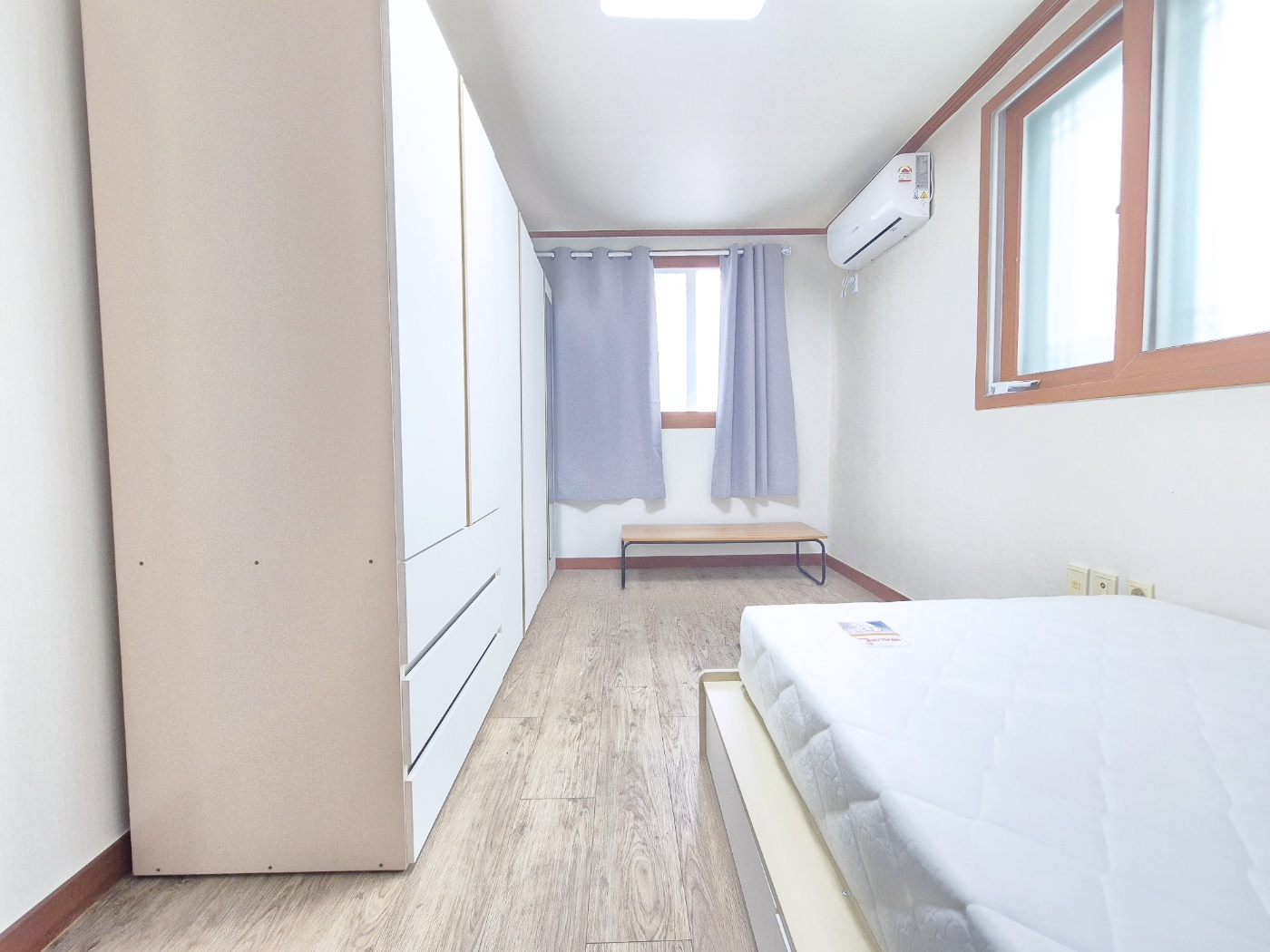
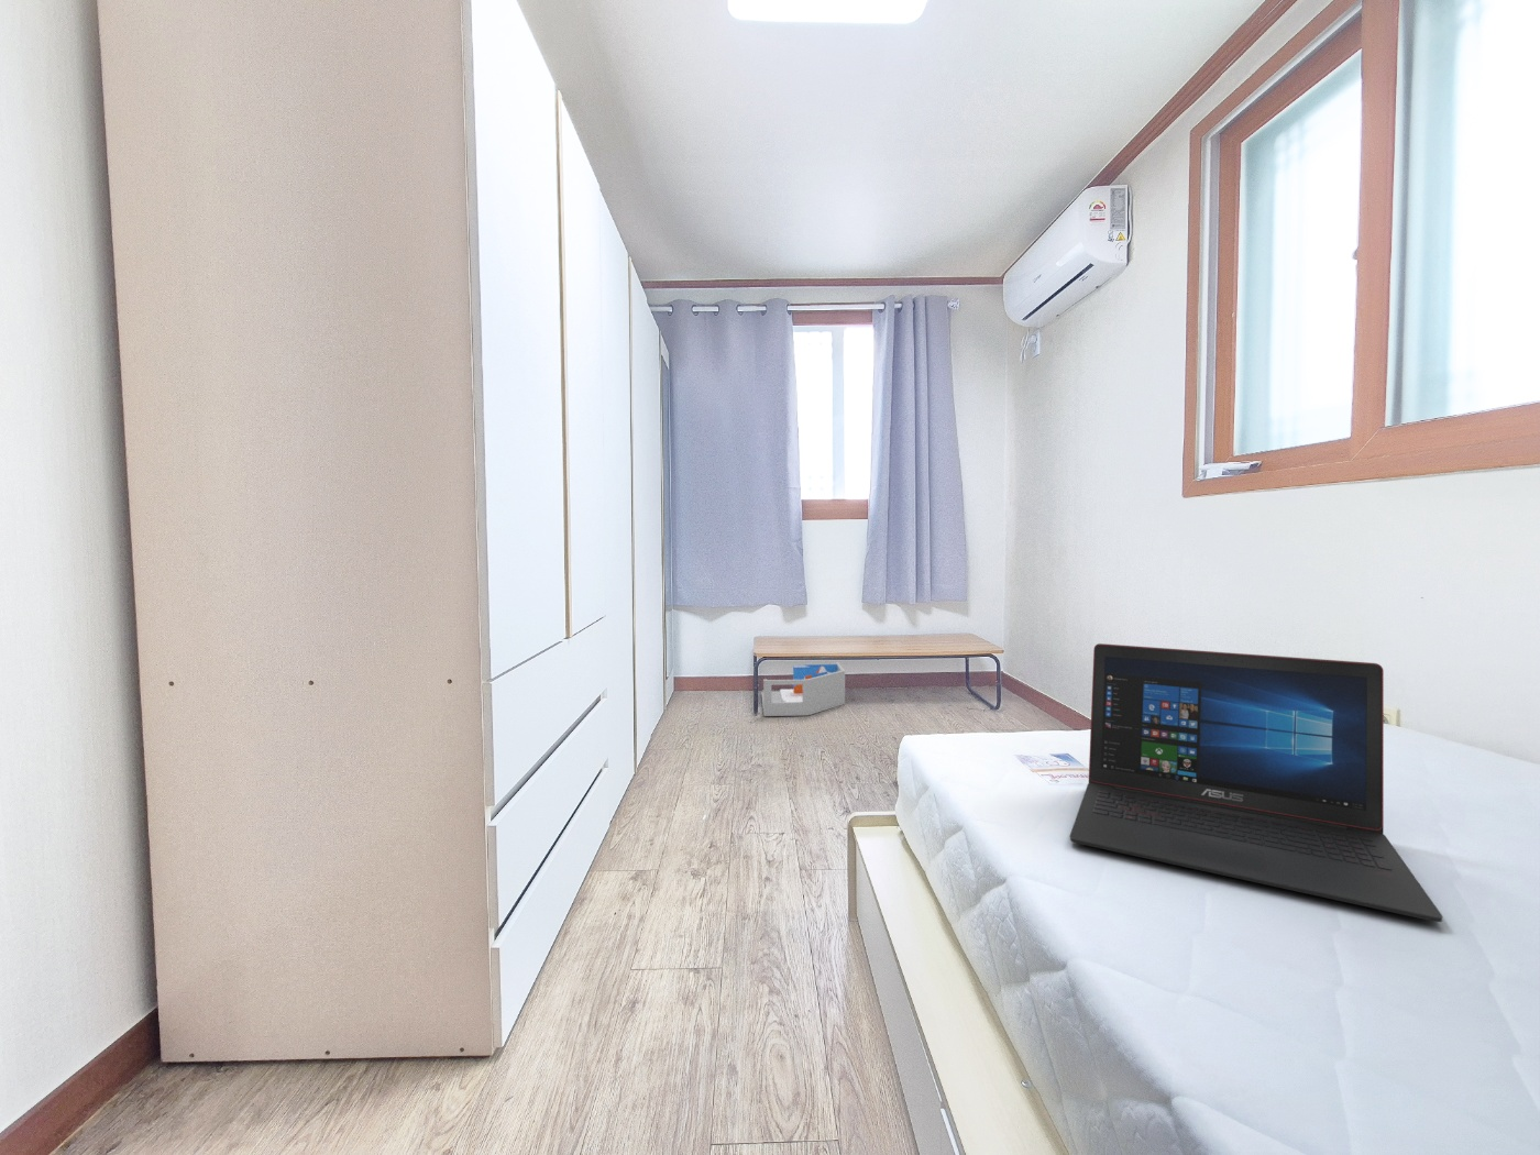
+ laptop (1228, 752)
+ storage bin (803, 687)
